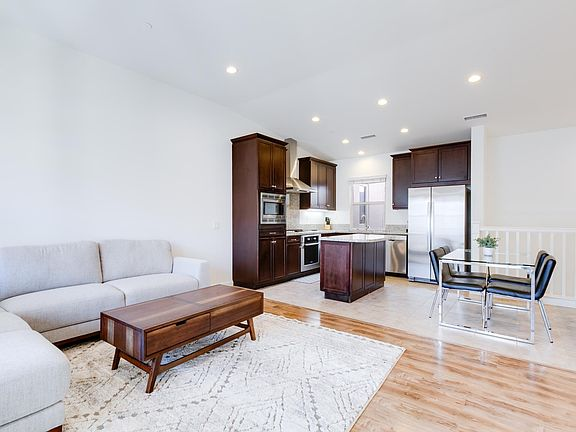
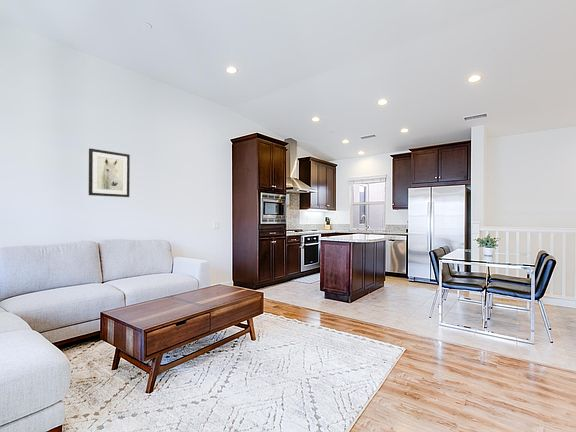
+ wall art (110, 174)
